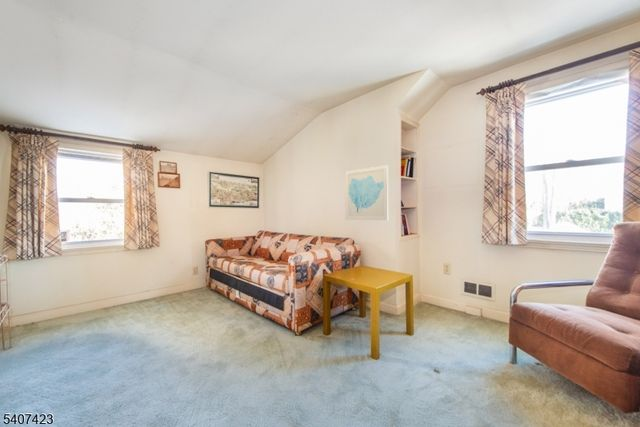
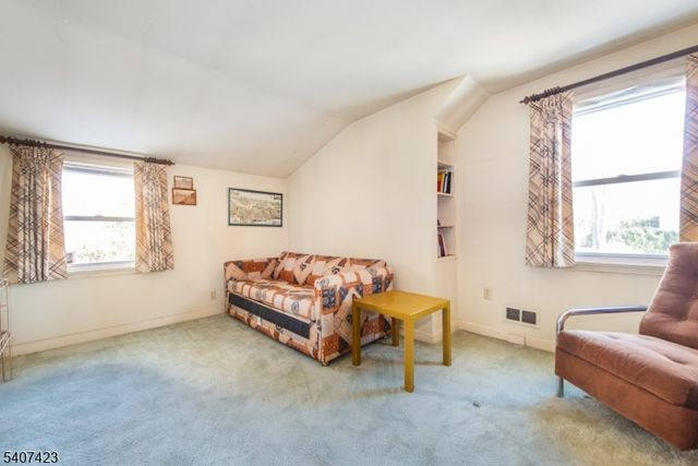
- wall art (365, 194)
